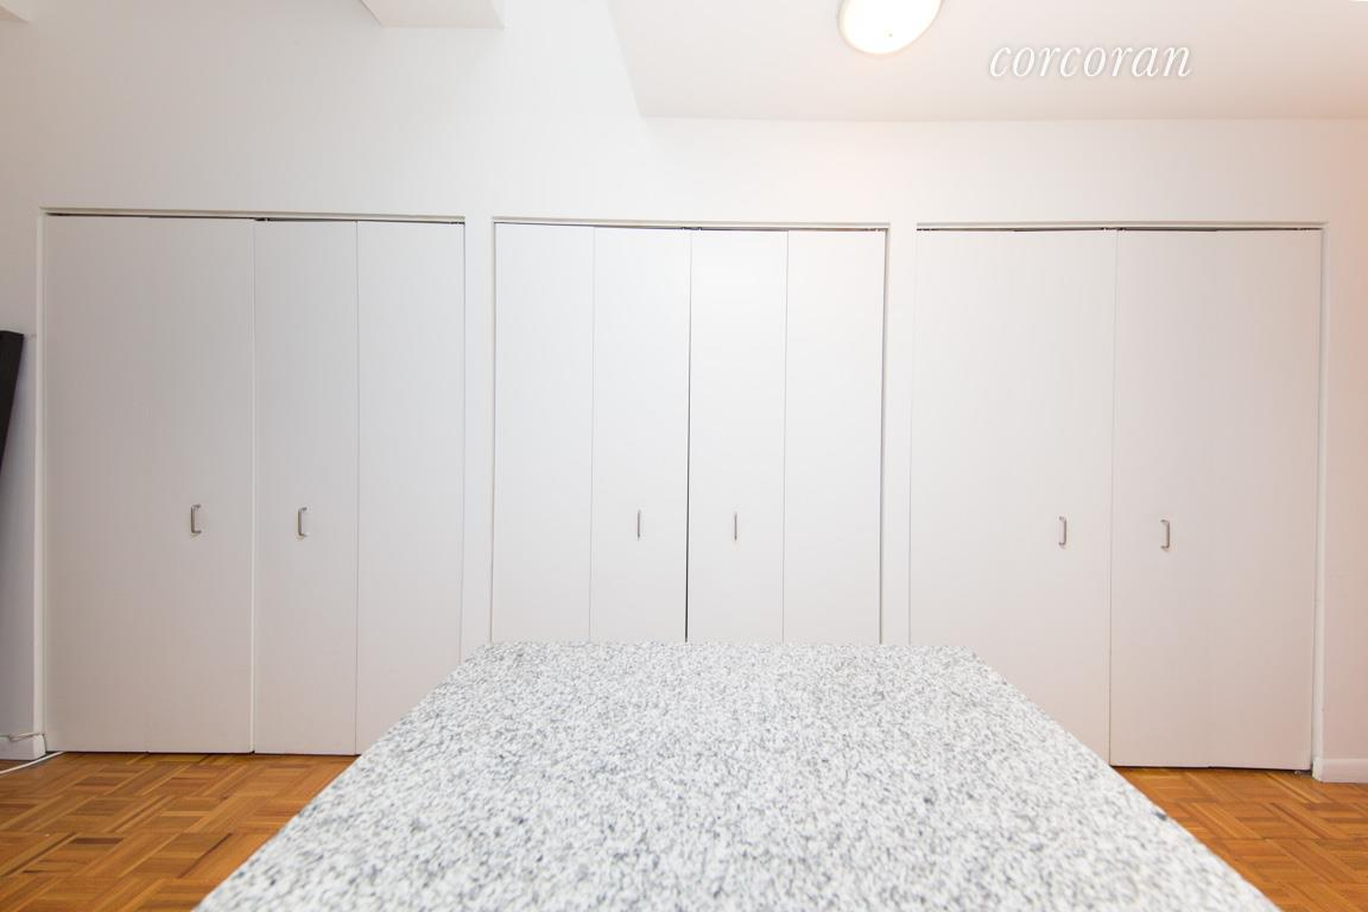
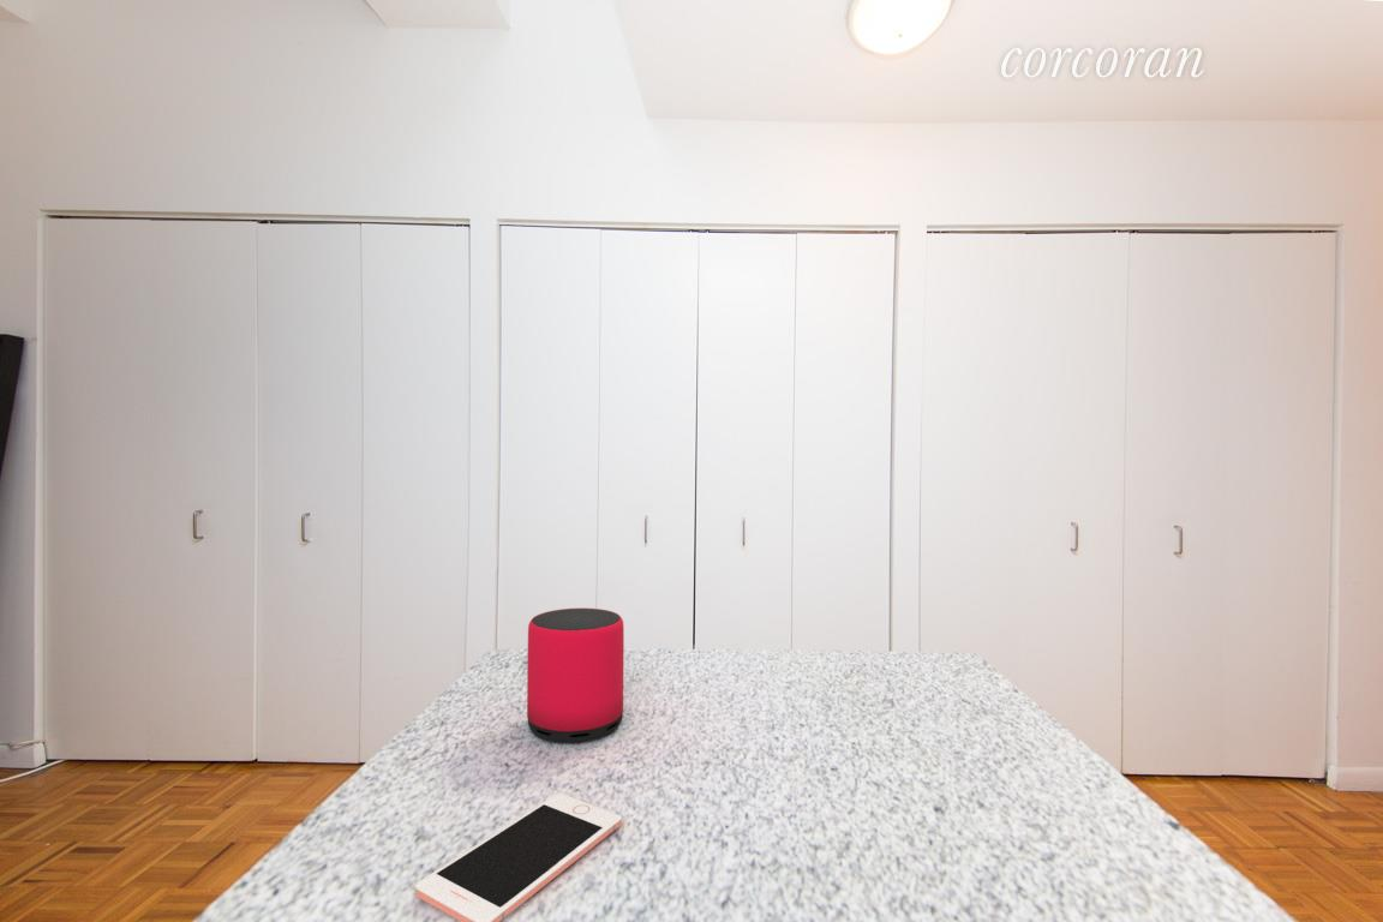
+ speaker (575, 671)
+ cell phone (527, 851)
